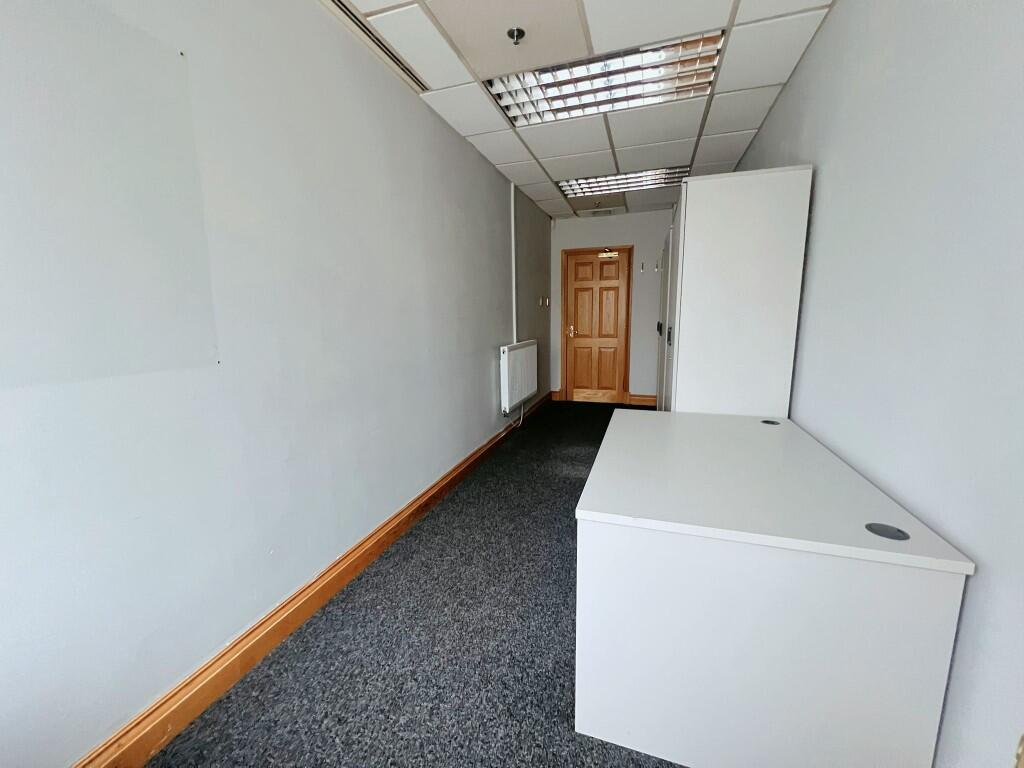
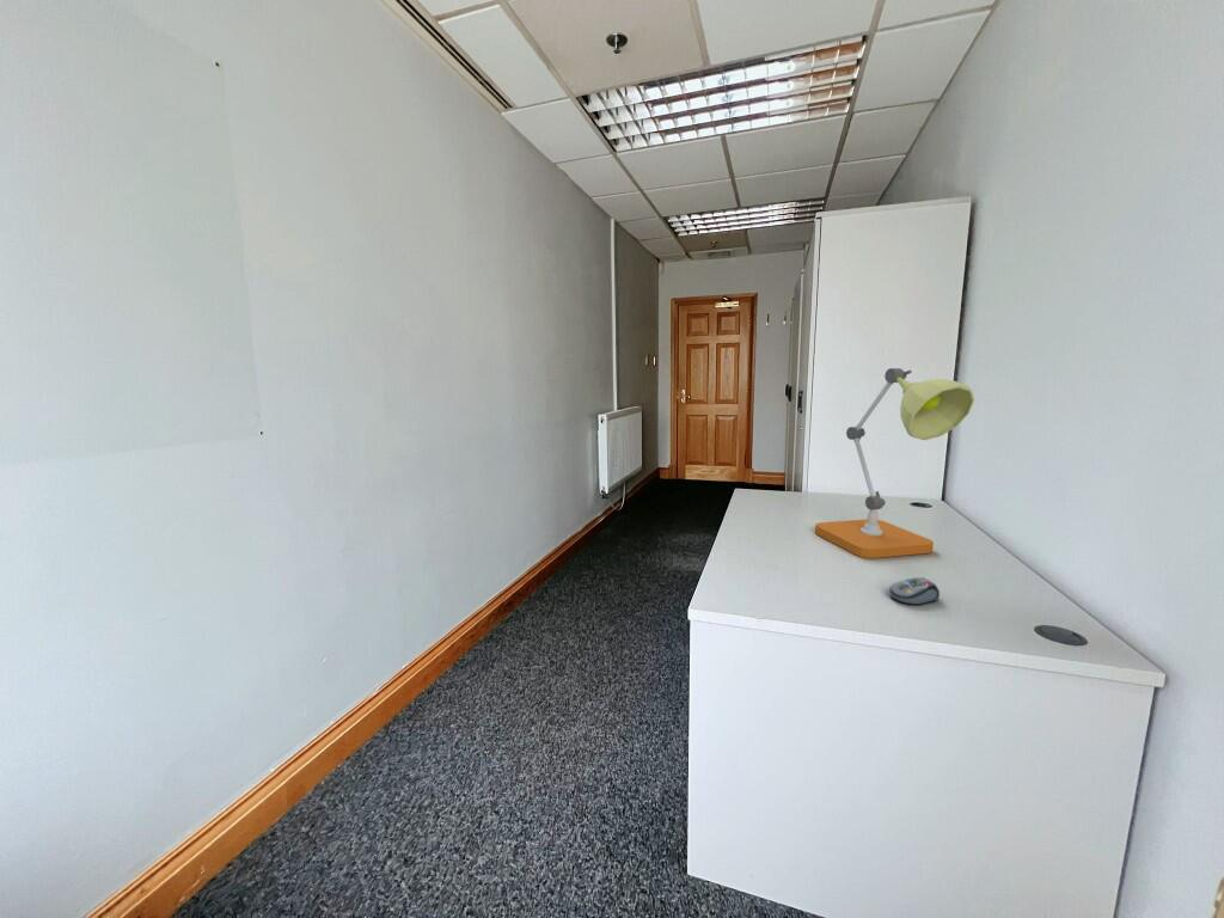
+ desk lamp (867, 469)
+ computer mouse (914, 588)
